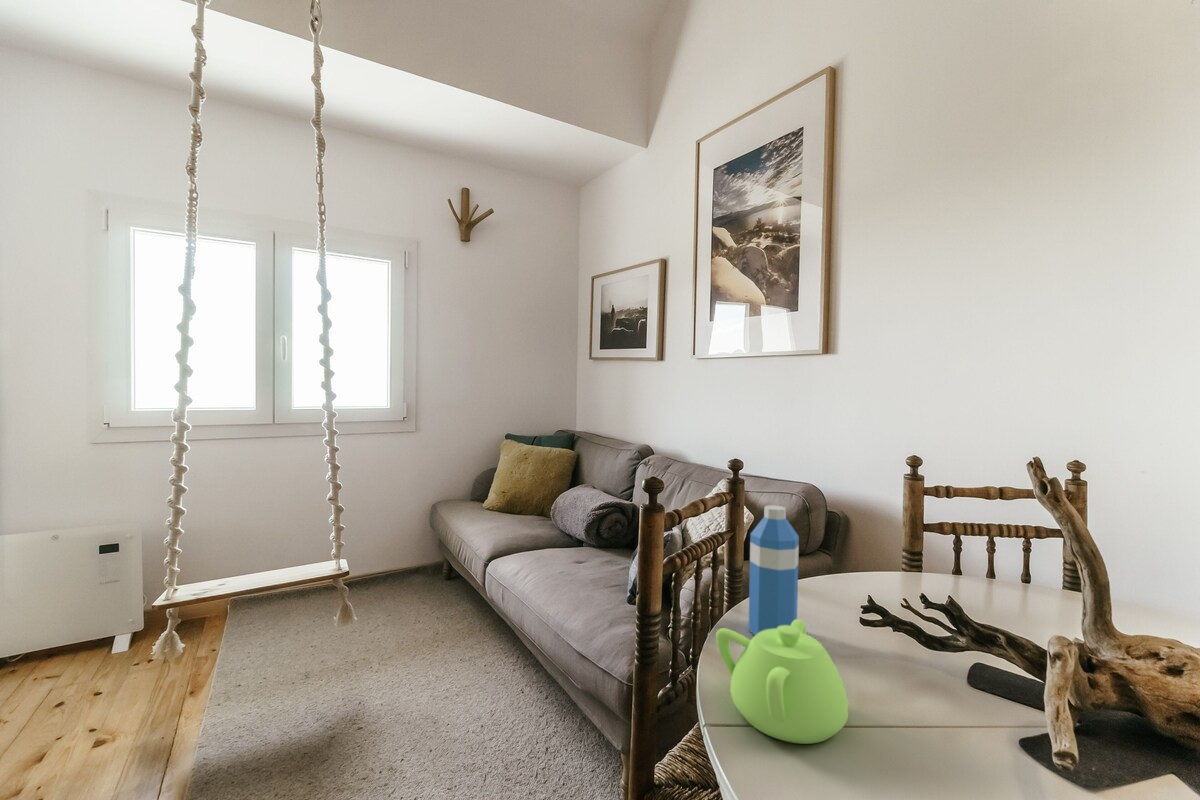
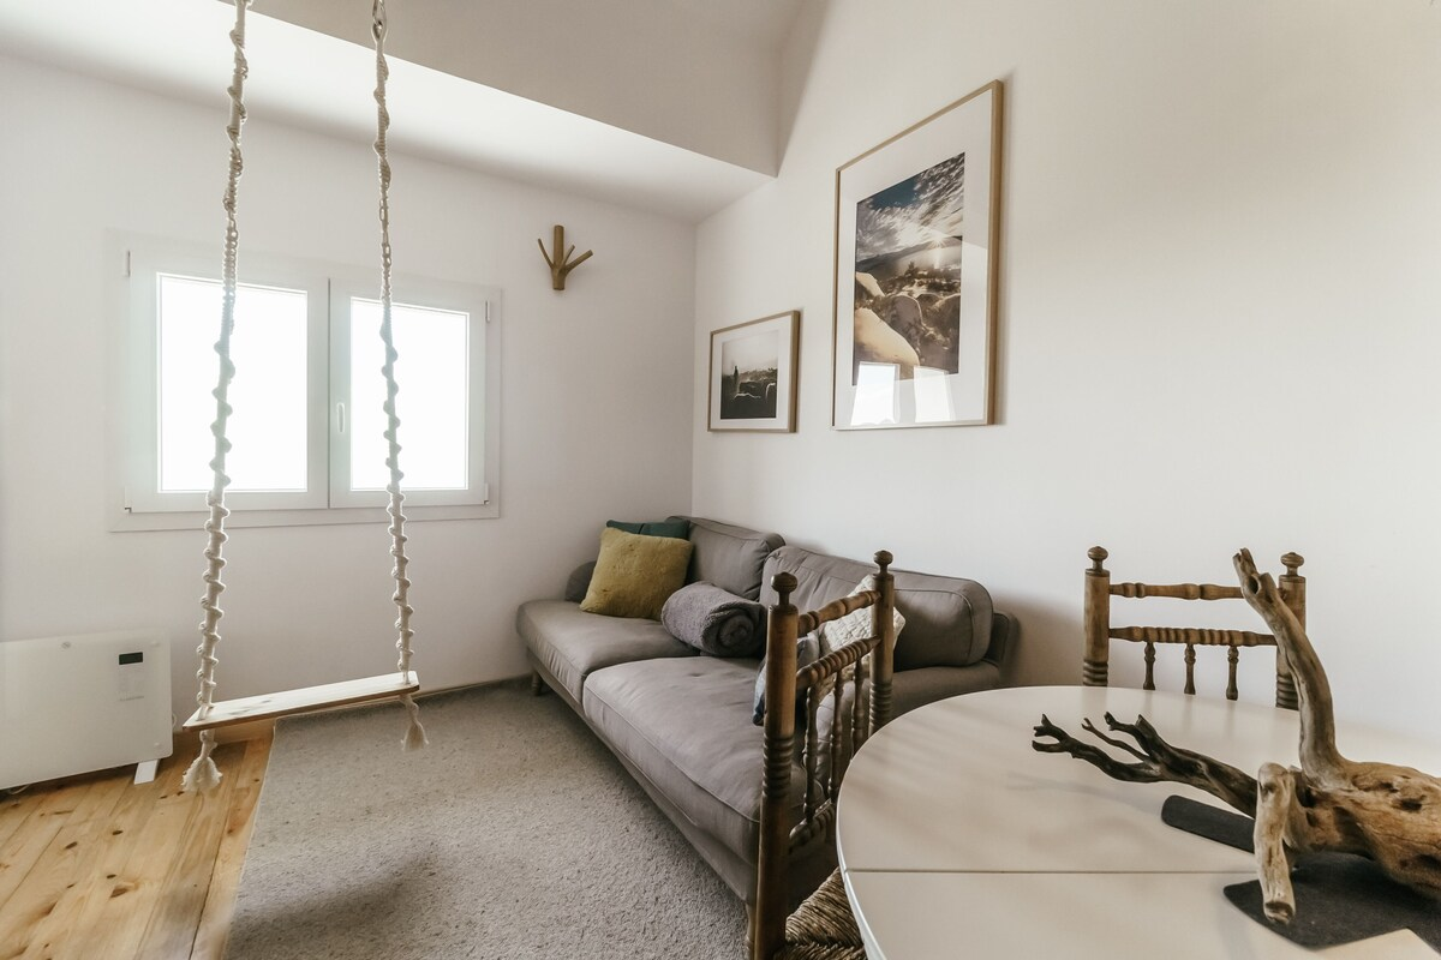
- water bottle (773, 569)
- teapot (778, 668)
